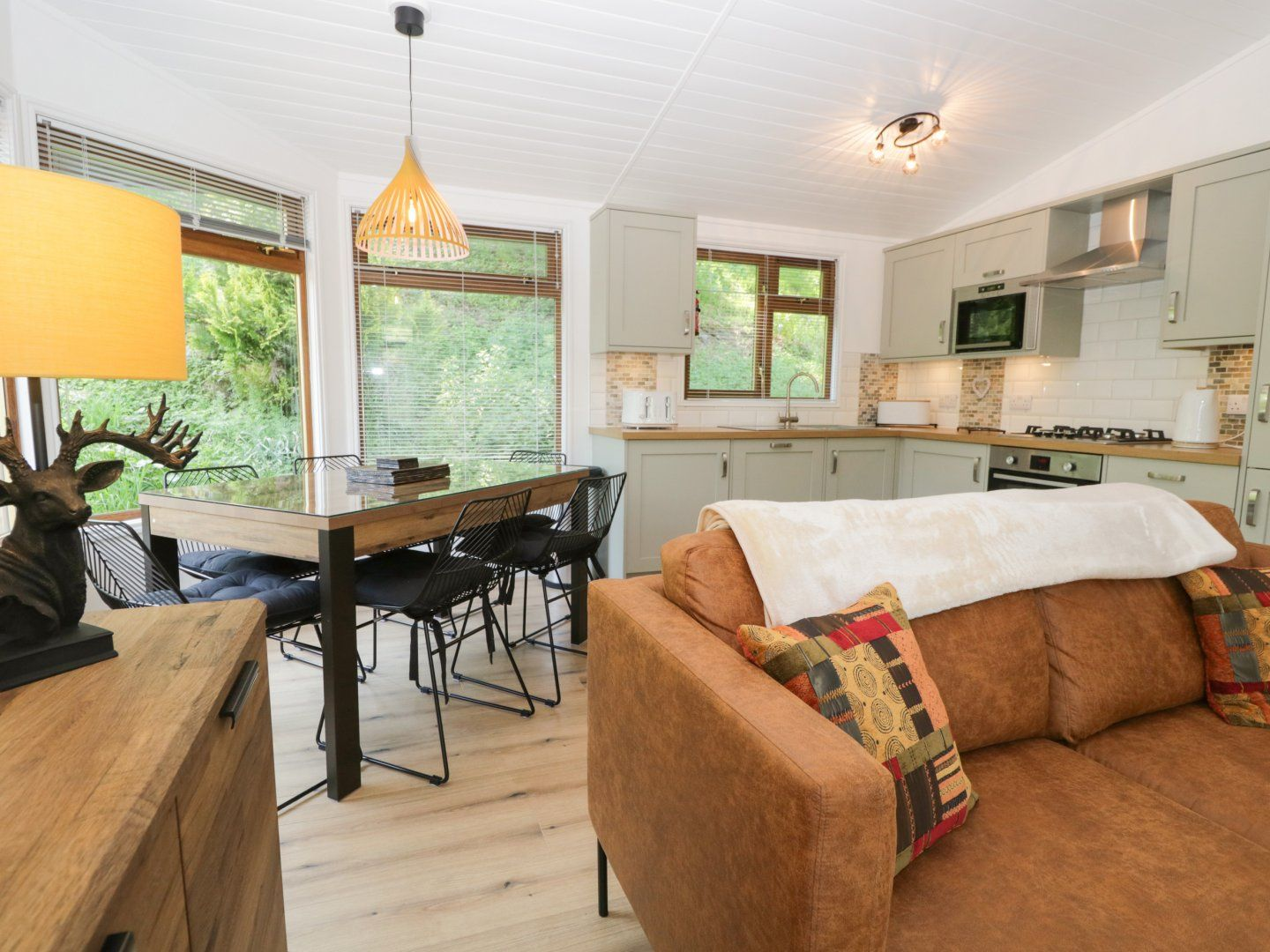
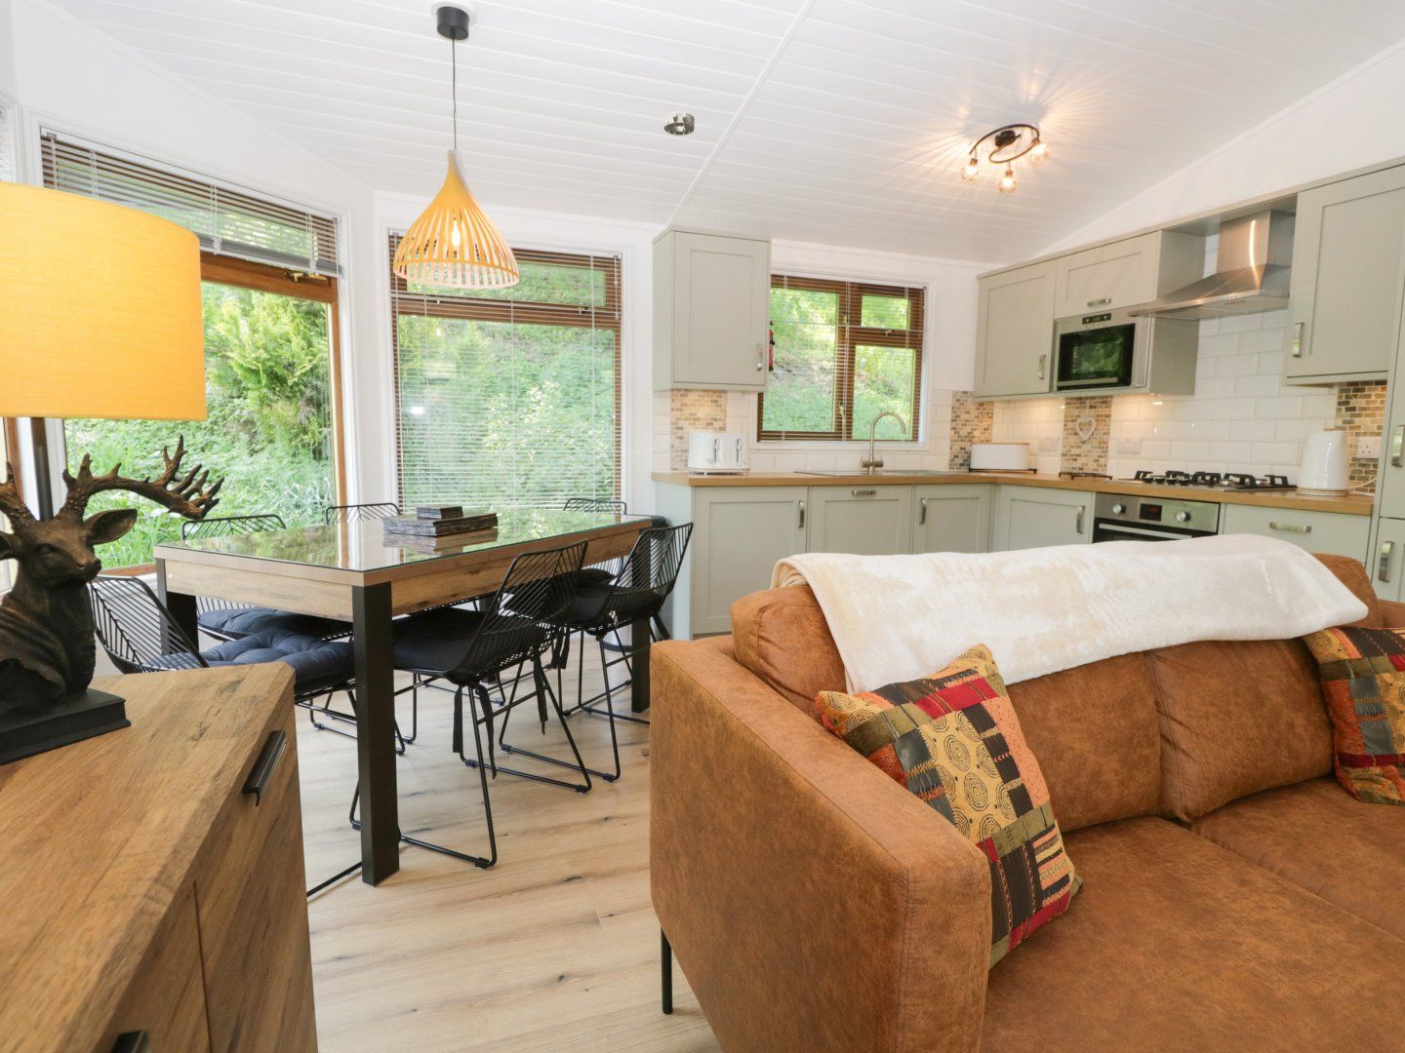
+ smoke detector (679, 123)
